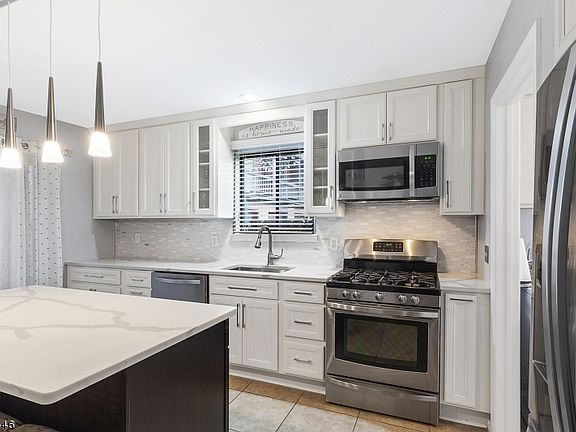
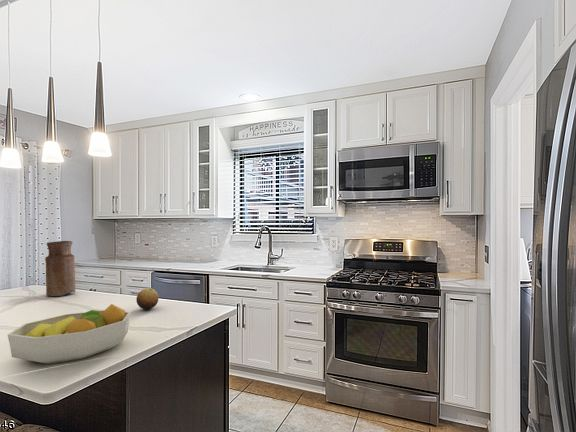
+ vase (60, 267)
+ fruit bowl (75, 329)
+ fruit (147, 298)
